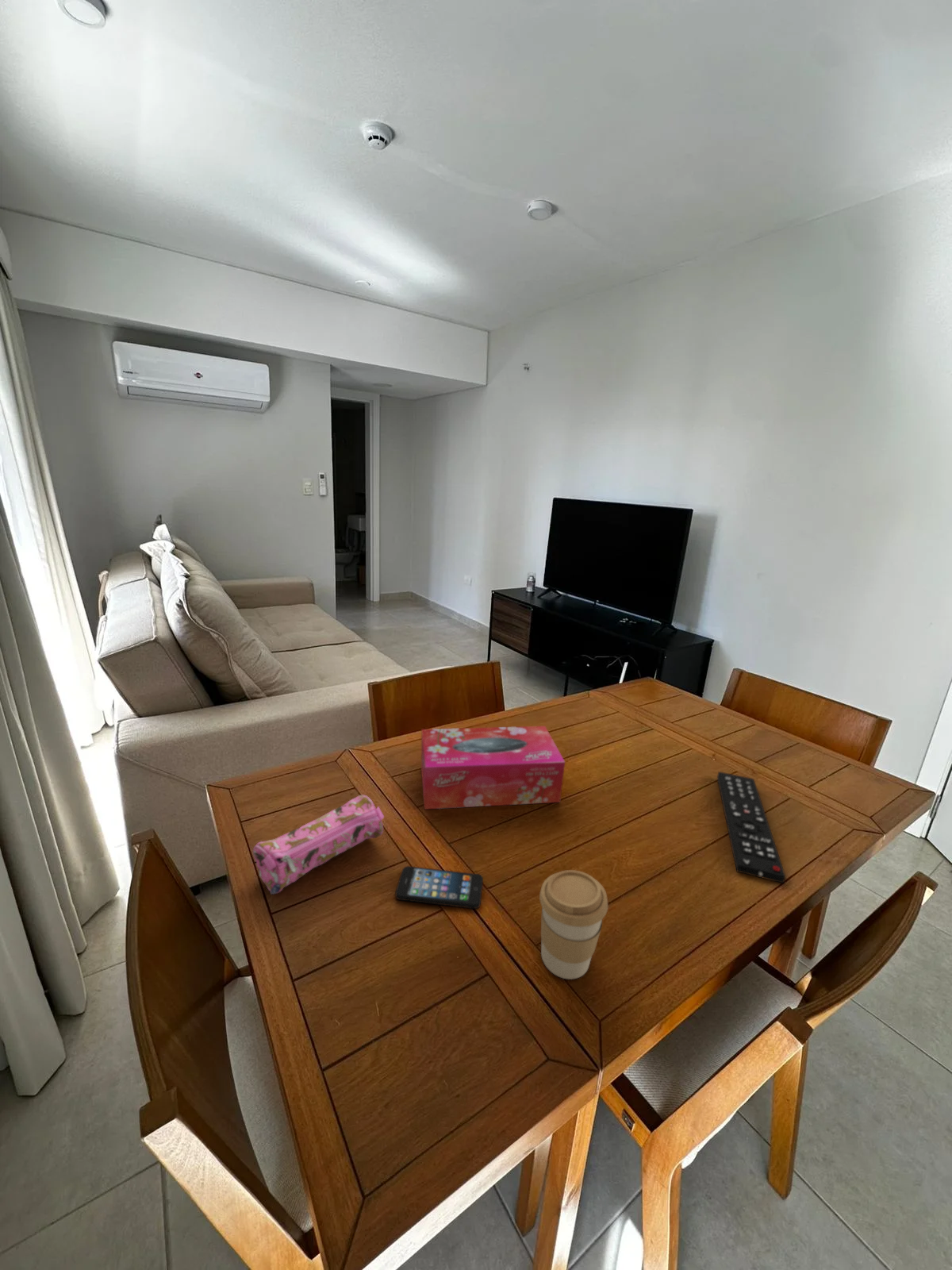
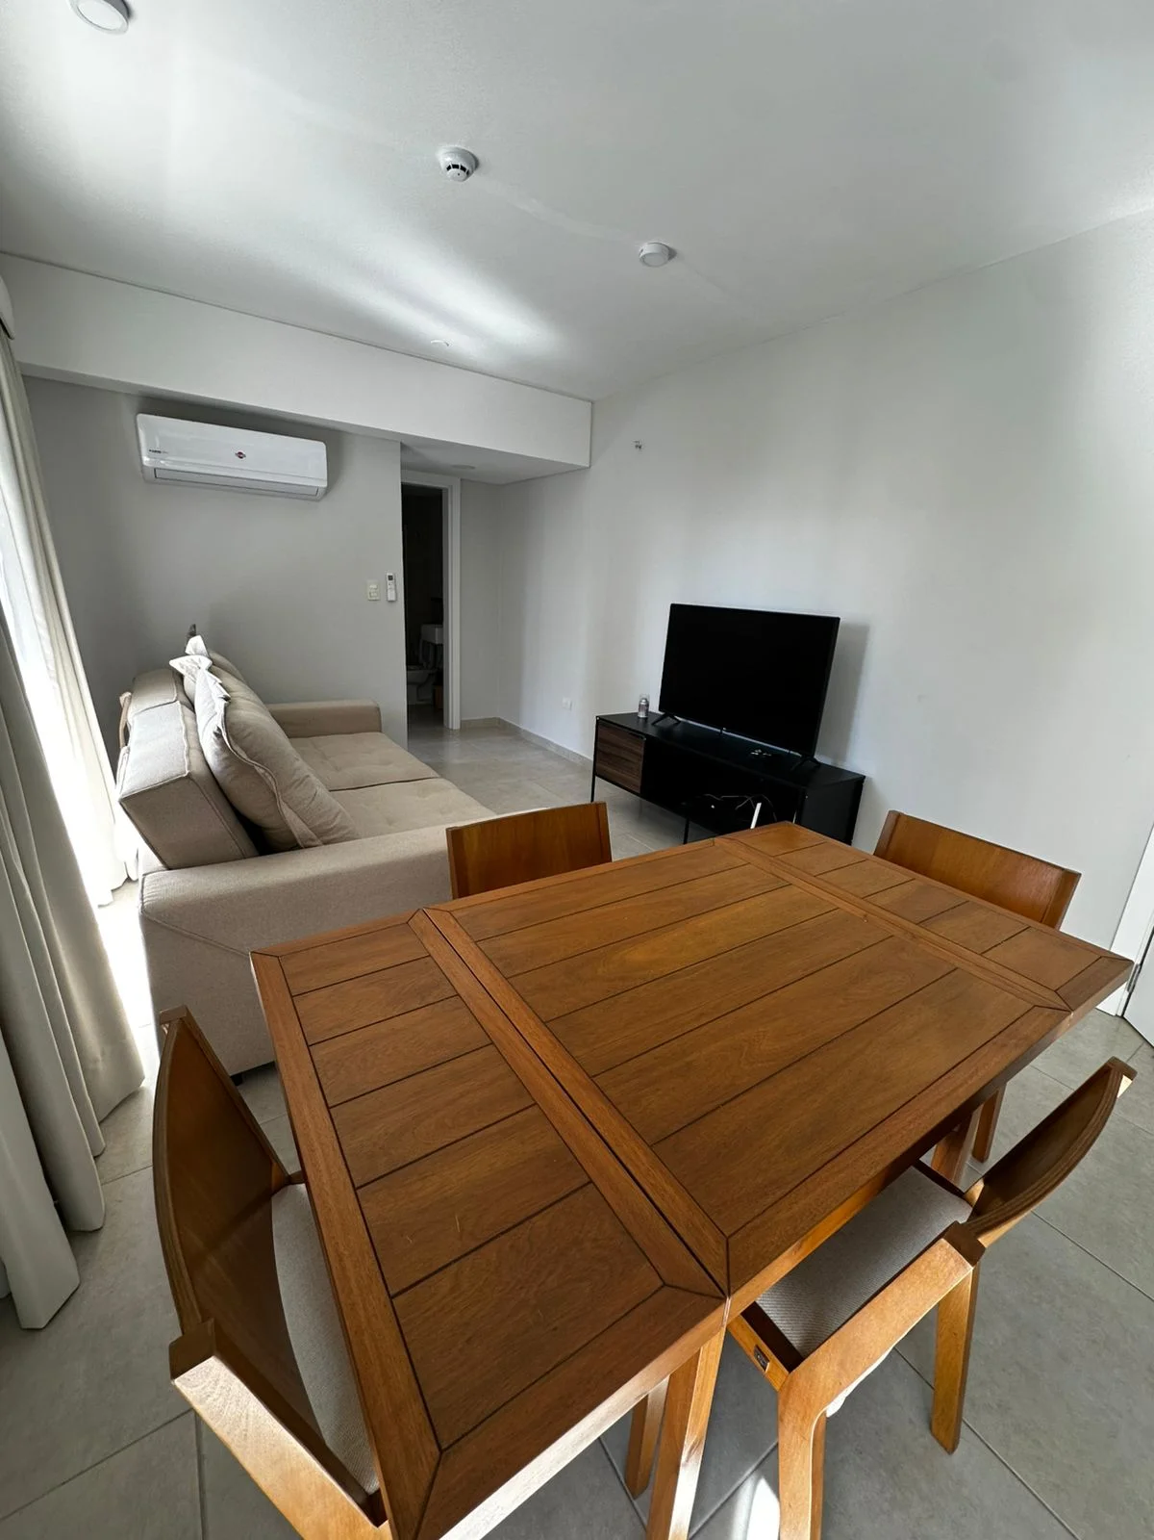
- coffee cup (570, 922)
- remote control (747, 819)
- pencil case (322, 839)
- smartphone (440, 887)
- tissue box (489, 764)
